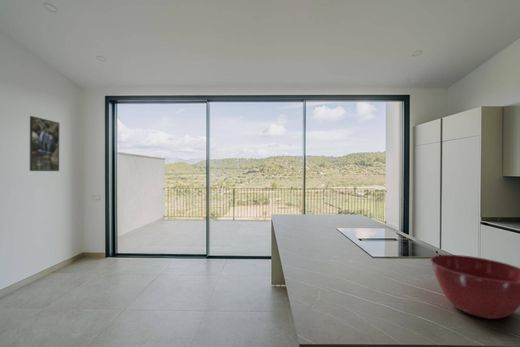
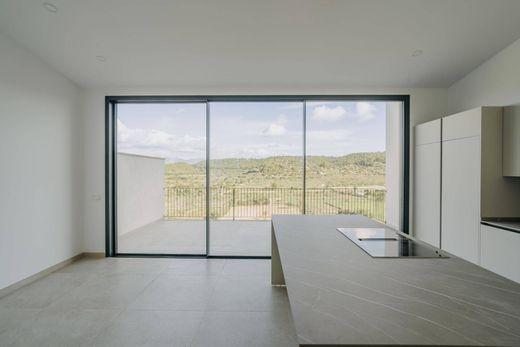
- mixing bowl (477, 287)
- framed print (45, 145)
